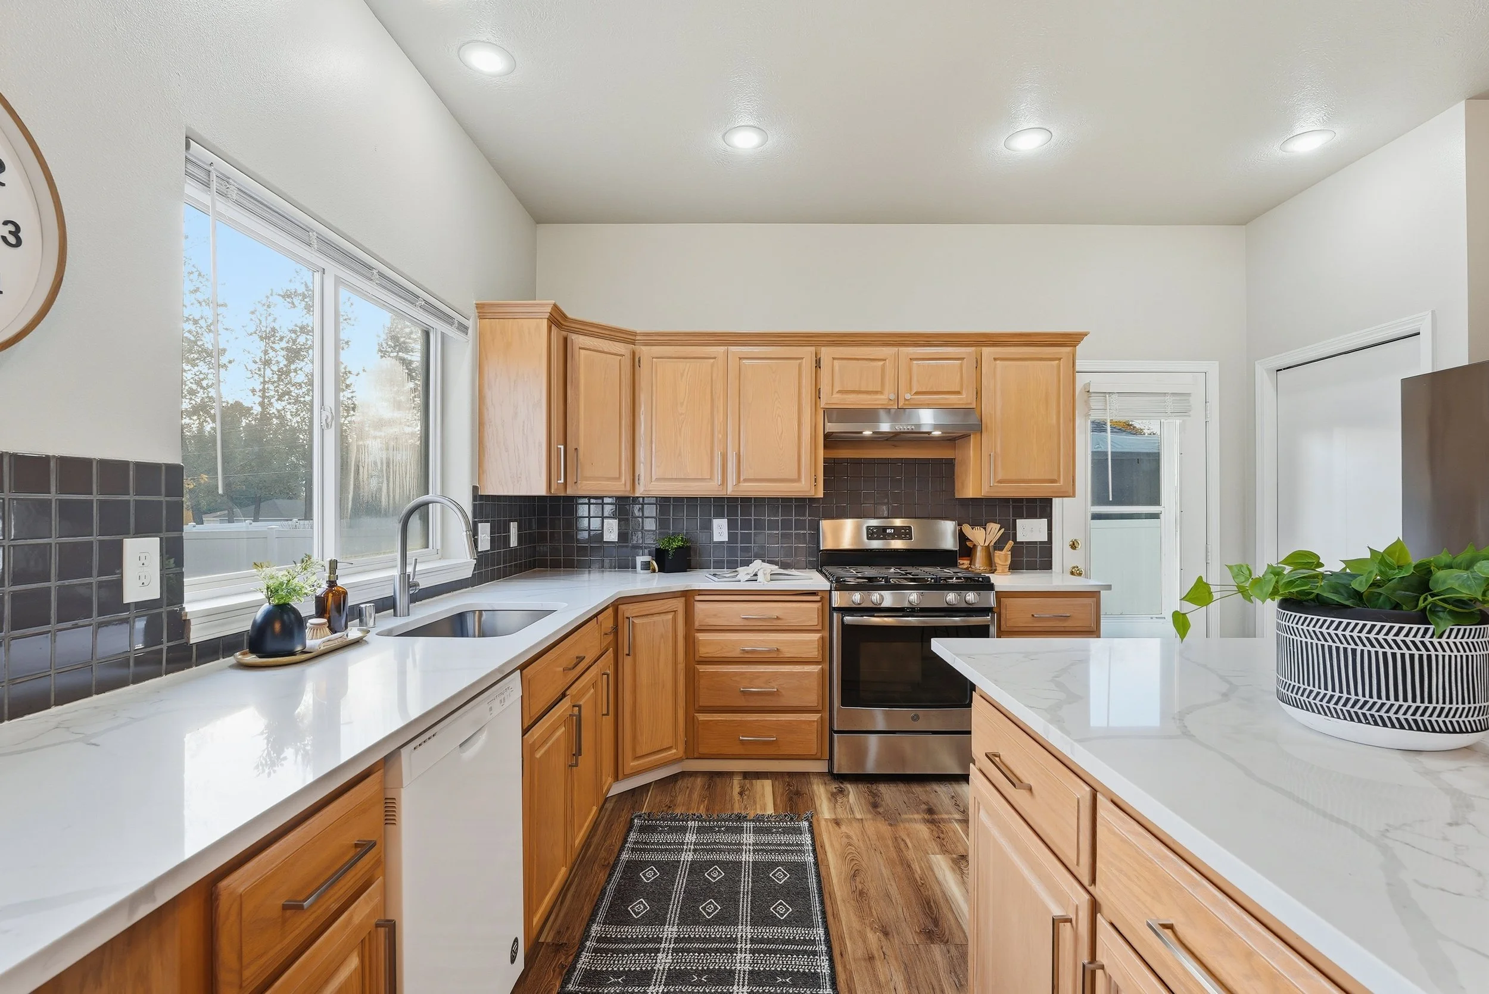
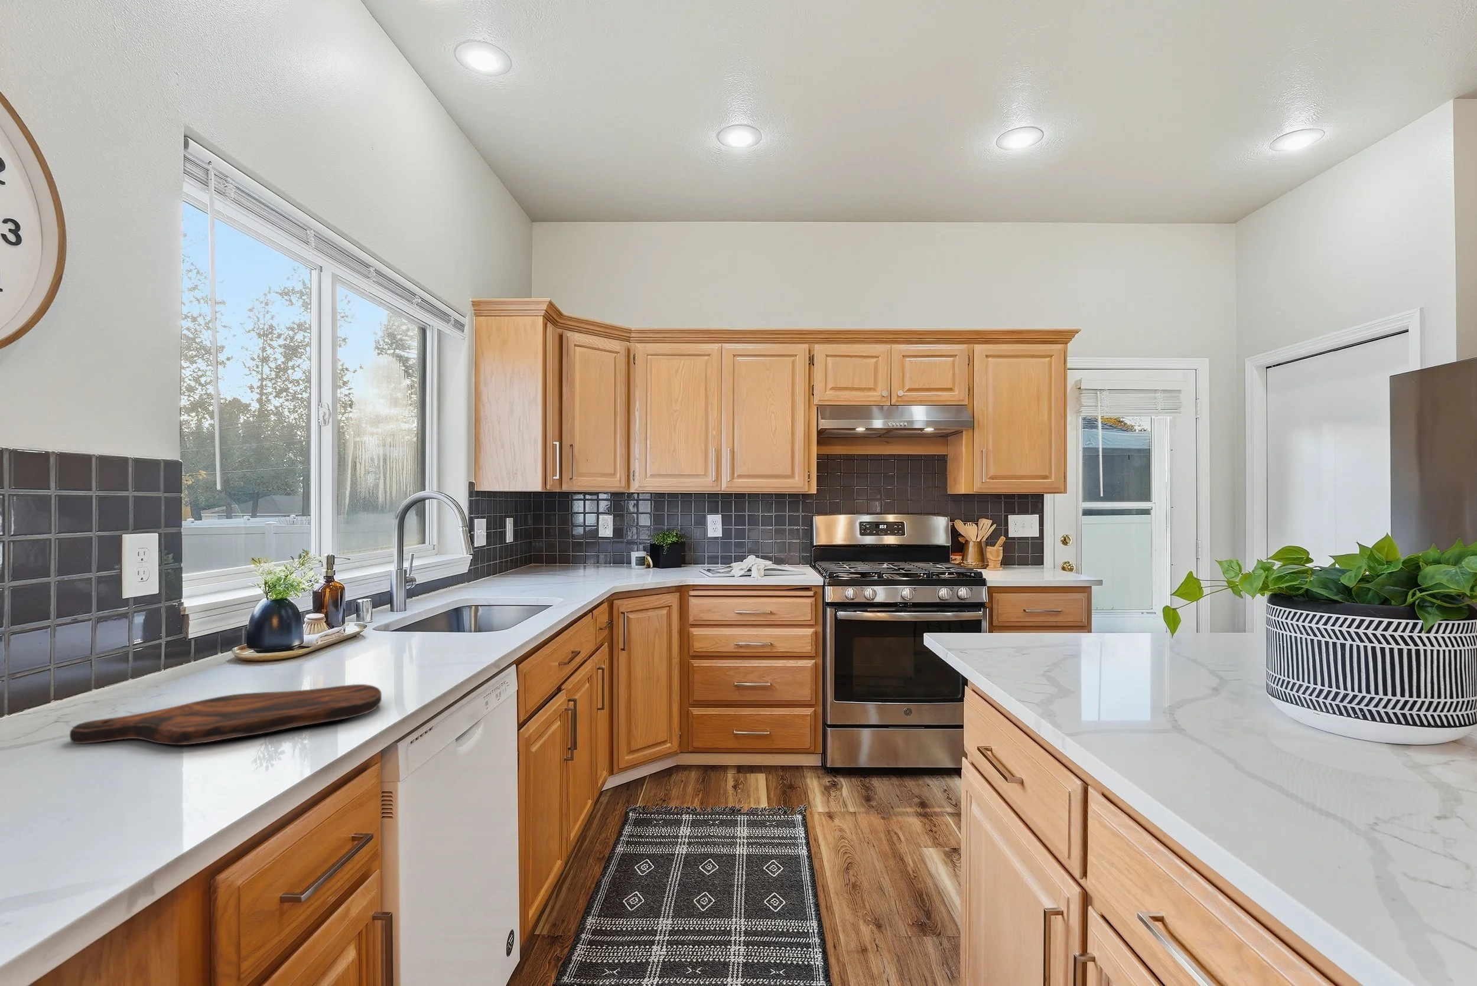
+ cutting board (237, 715)
